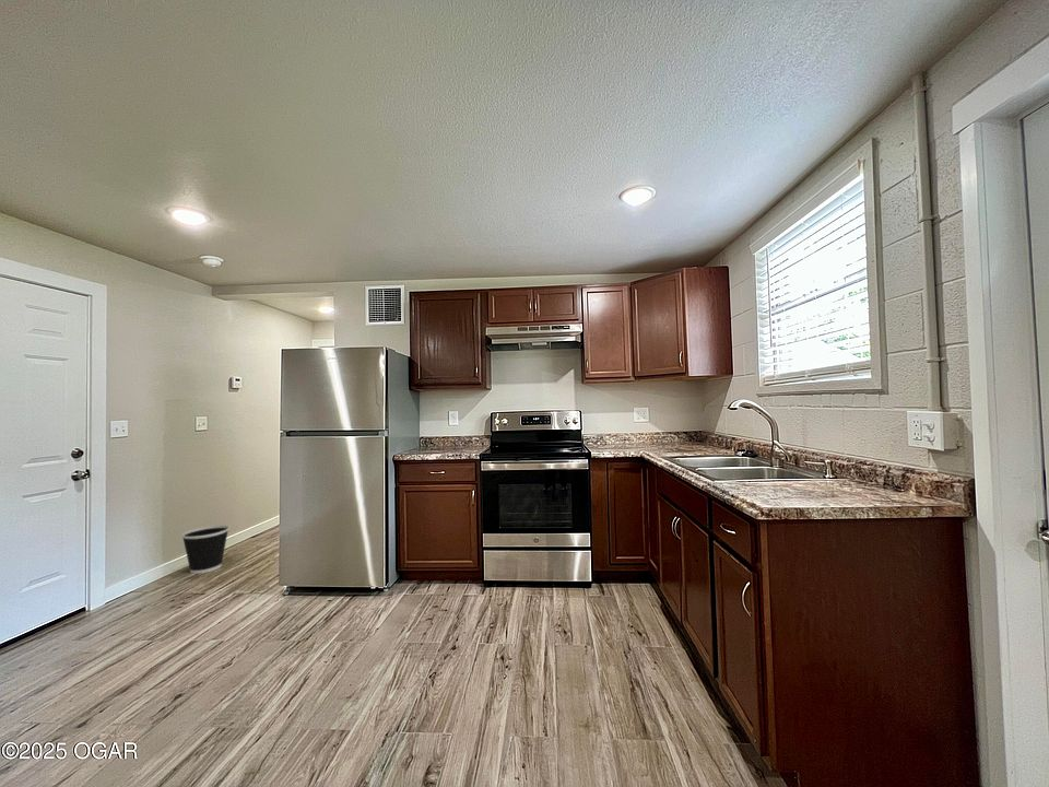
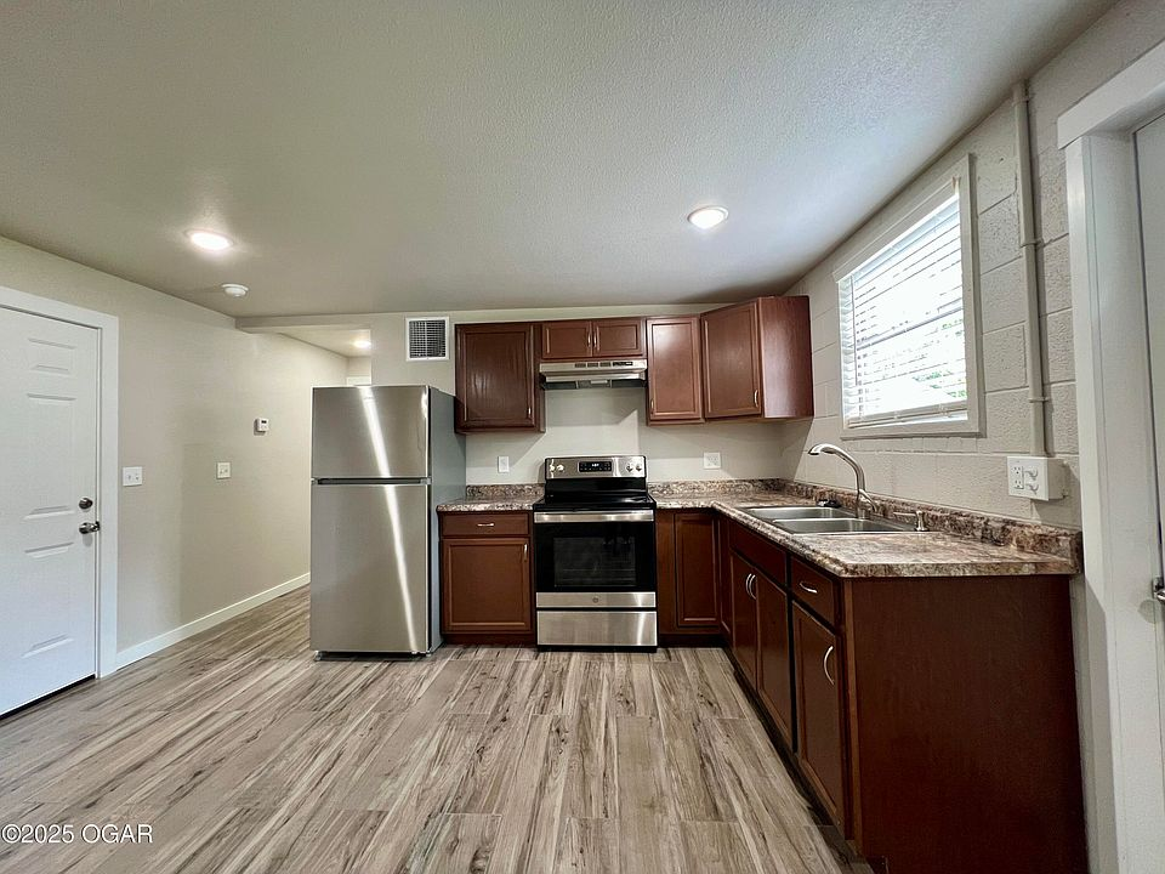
- wastebasket (205, 549)
